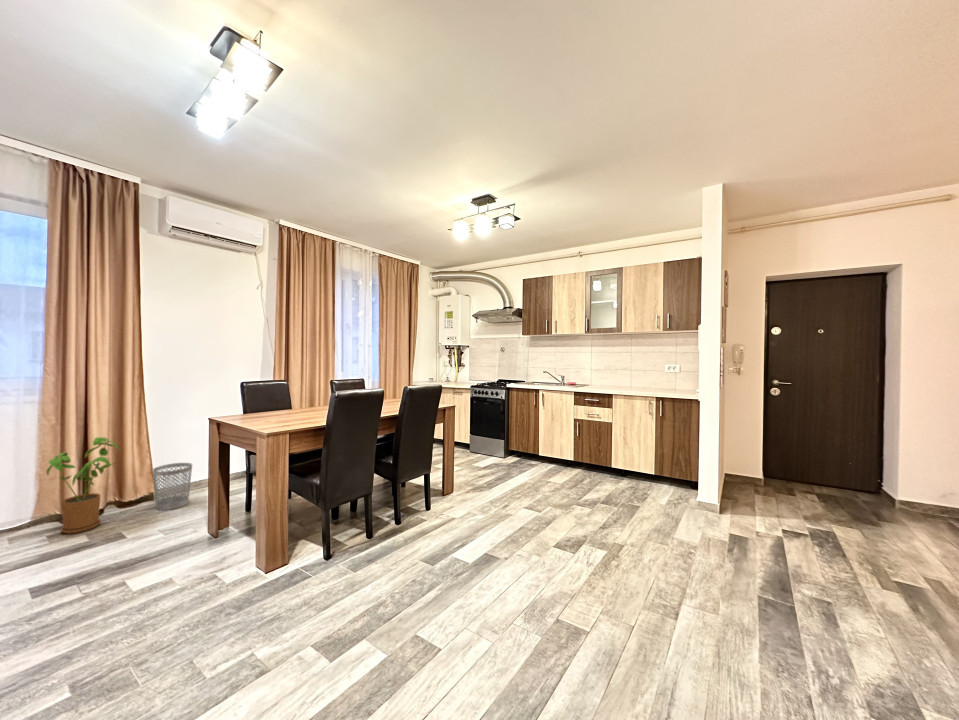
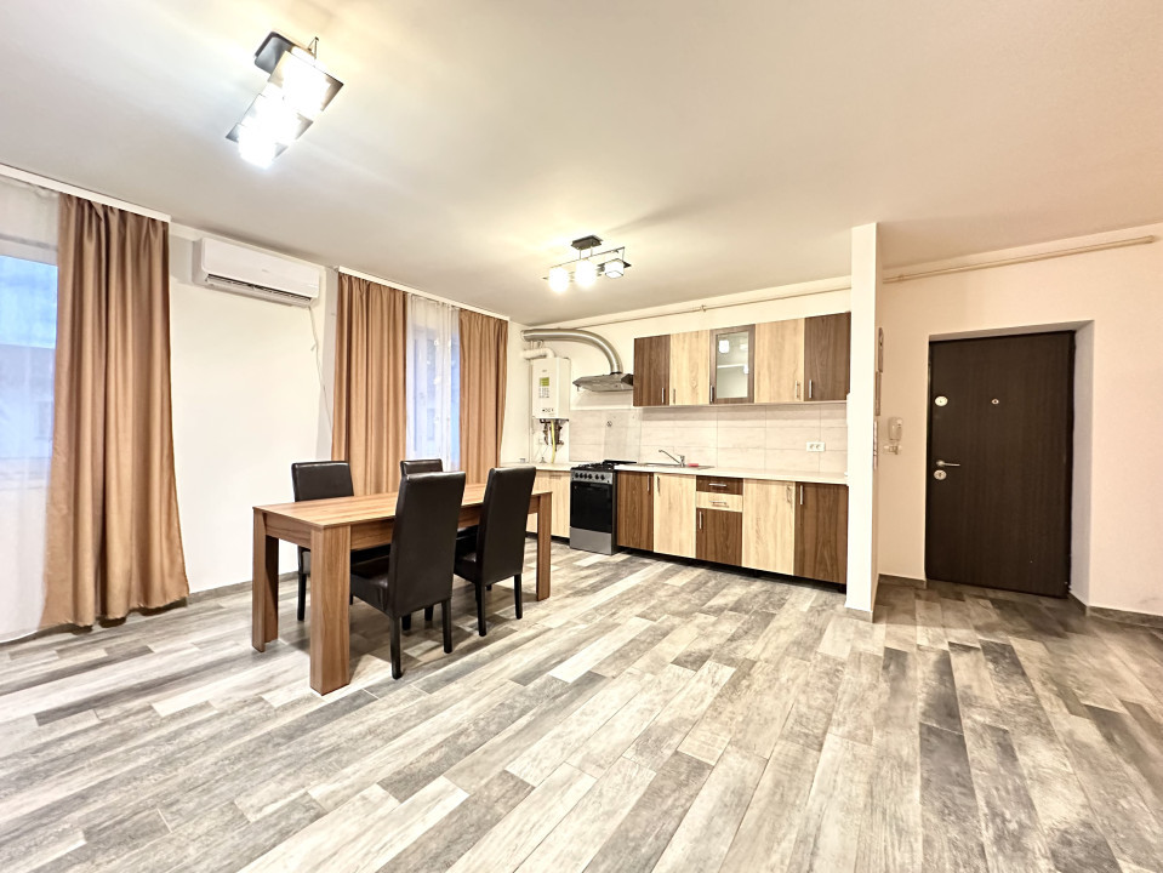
- wastebasket (172, 486)
- house plant (85, 483)
